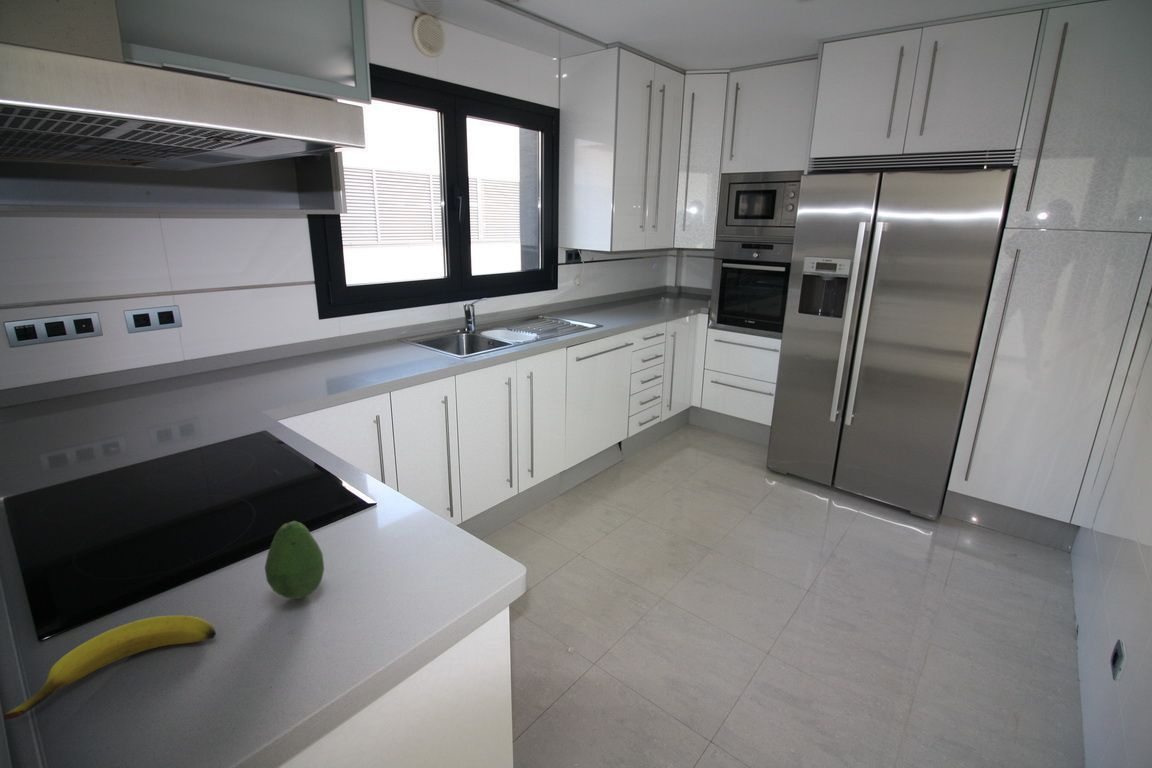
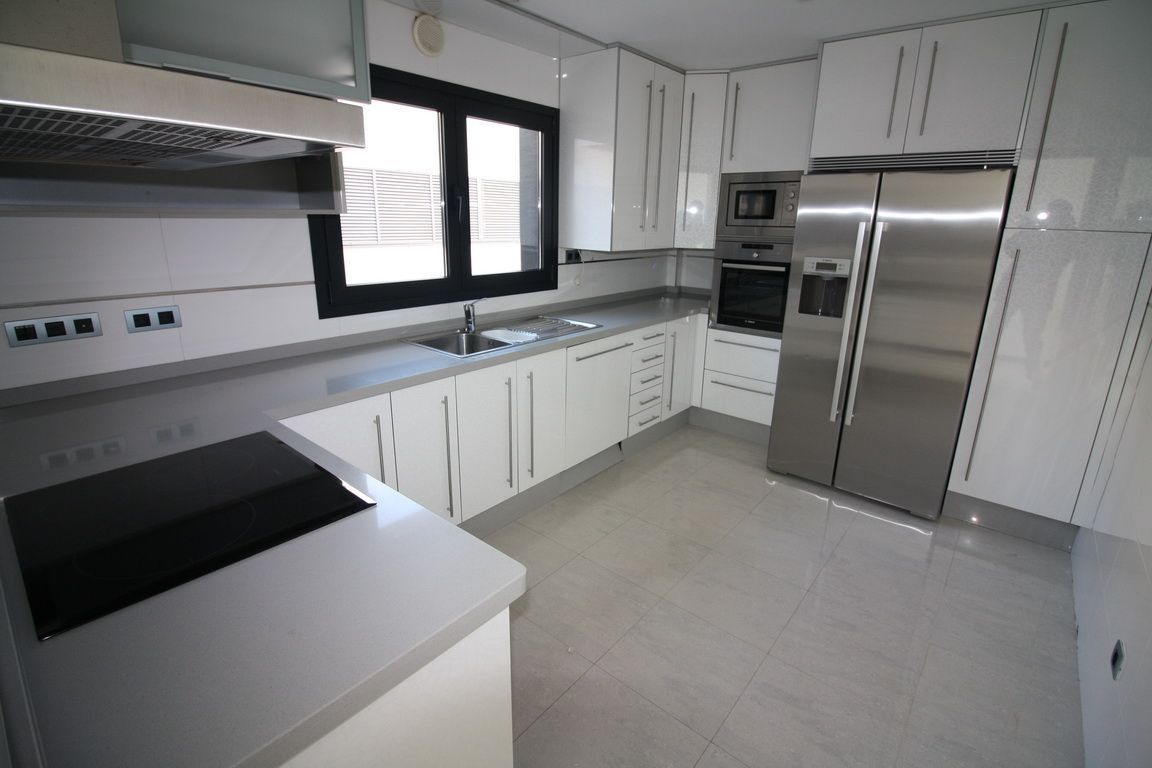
- fruit (294, 560)
- banana (119, 651)
